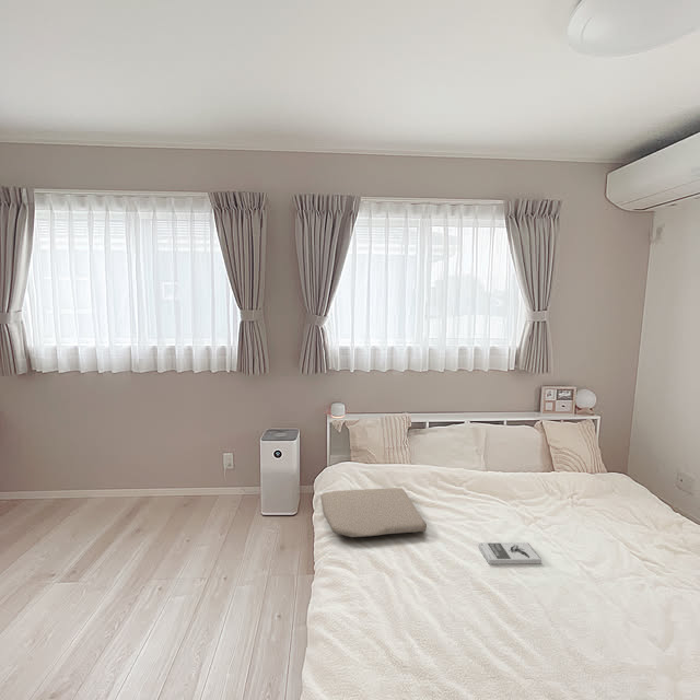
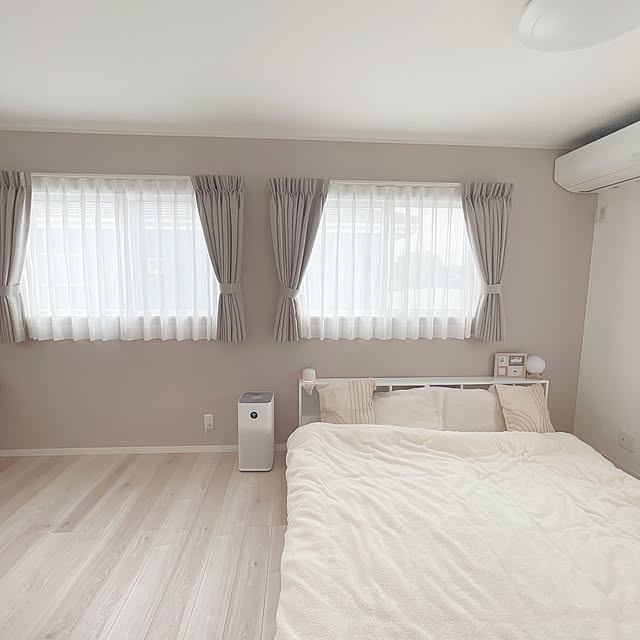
- cushion (371, 510)
- book (509, 552)
